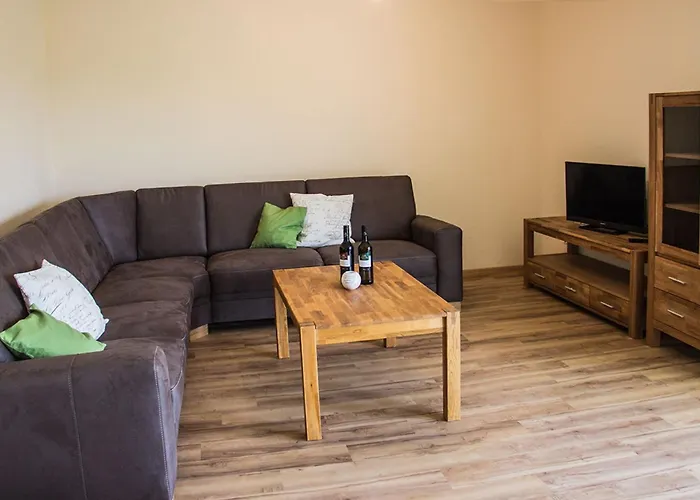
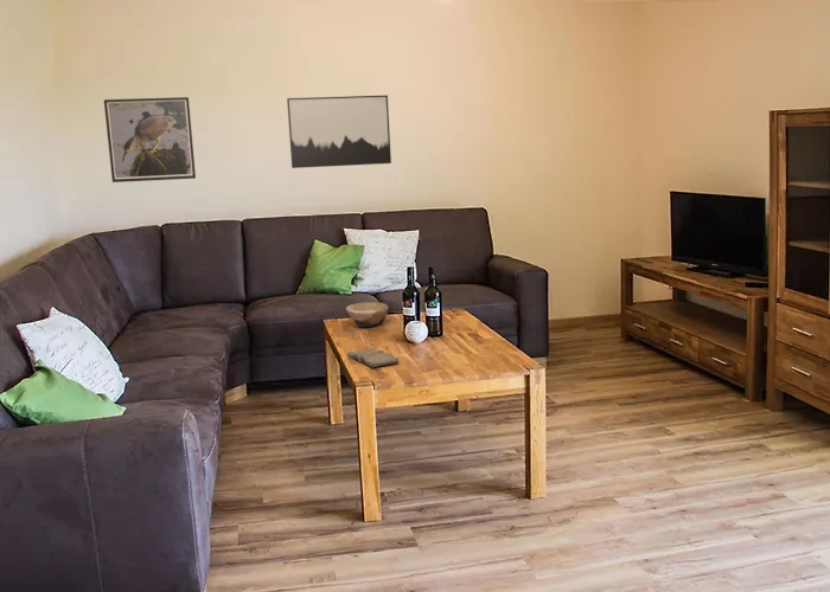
+ diary (372, 356)
+ wall art (339, 131)
+ bowl (368, 315)
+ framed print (151, 140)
